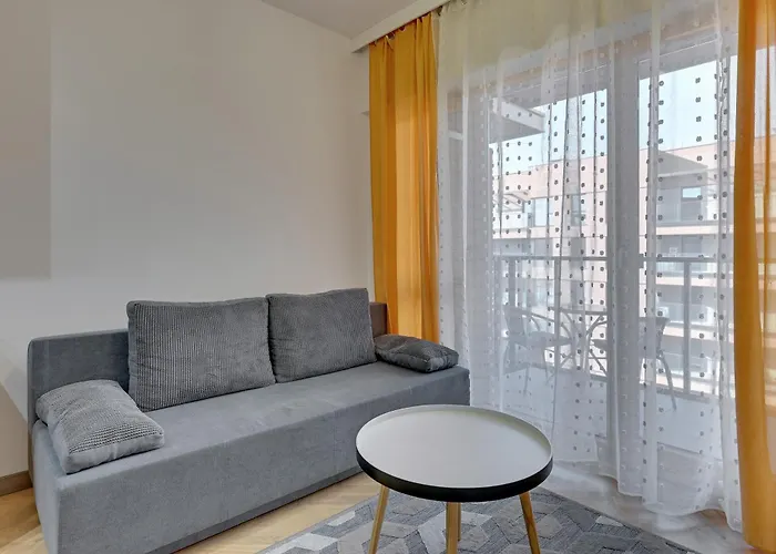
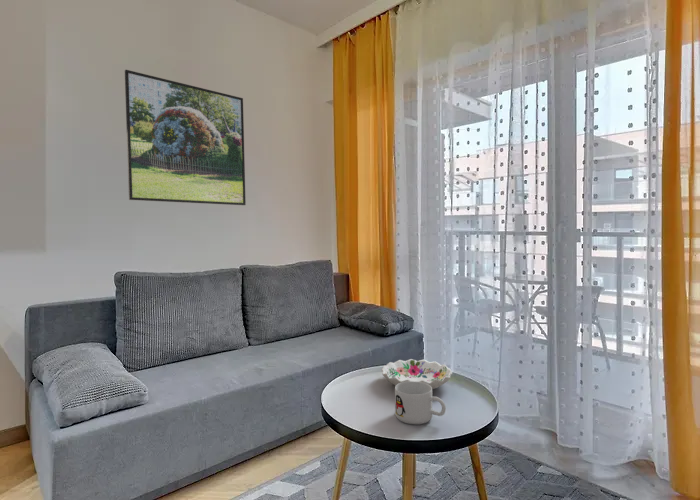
+ decorative bowl (416, 377)
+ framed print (191, 144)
+ mug (420, 403)
